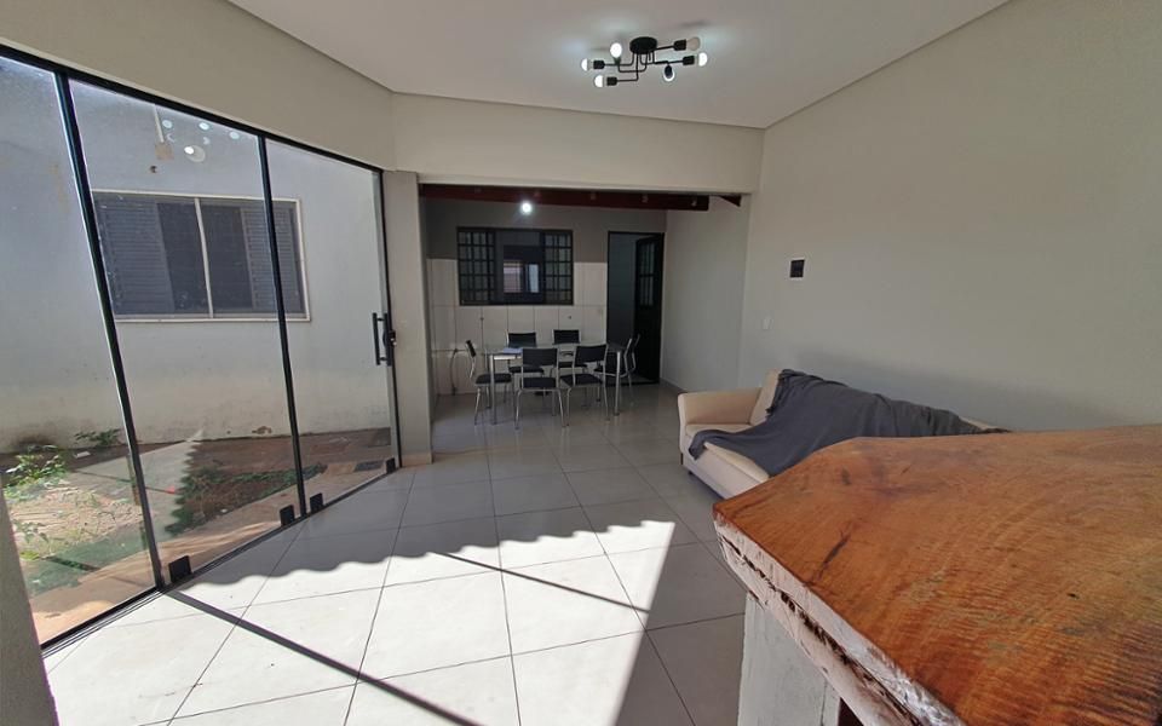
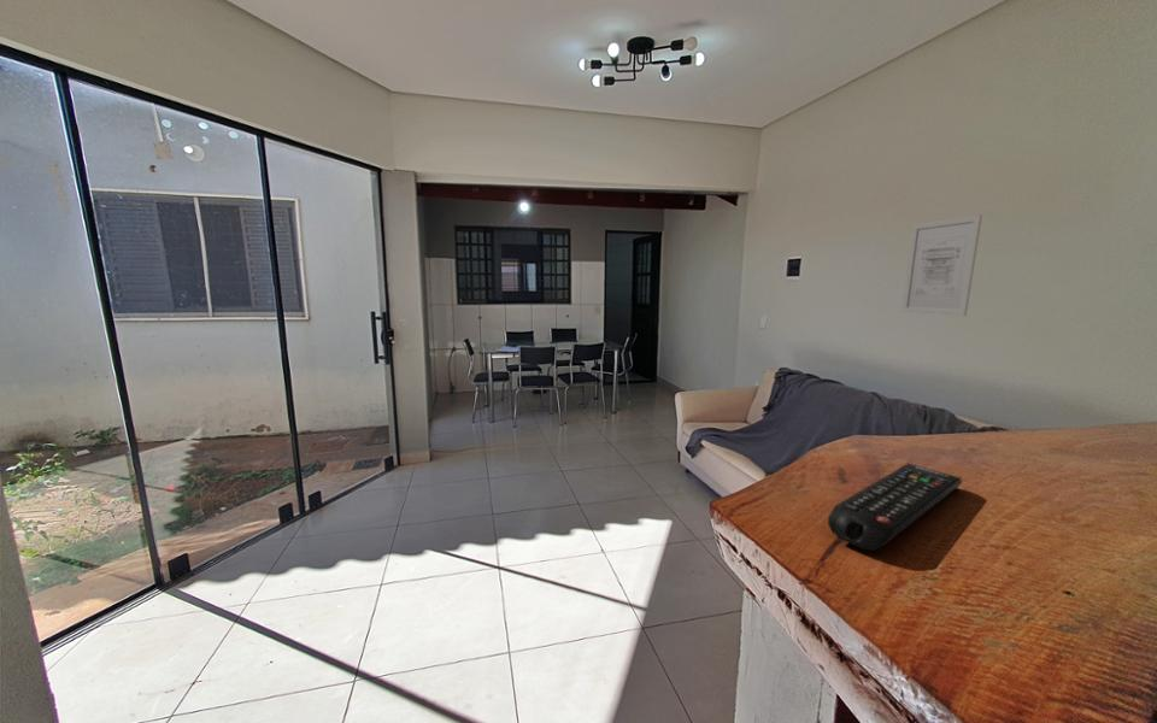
+ remote control (900, 499)
+ wall art (938, 268)
